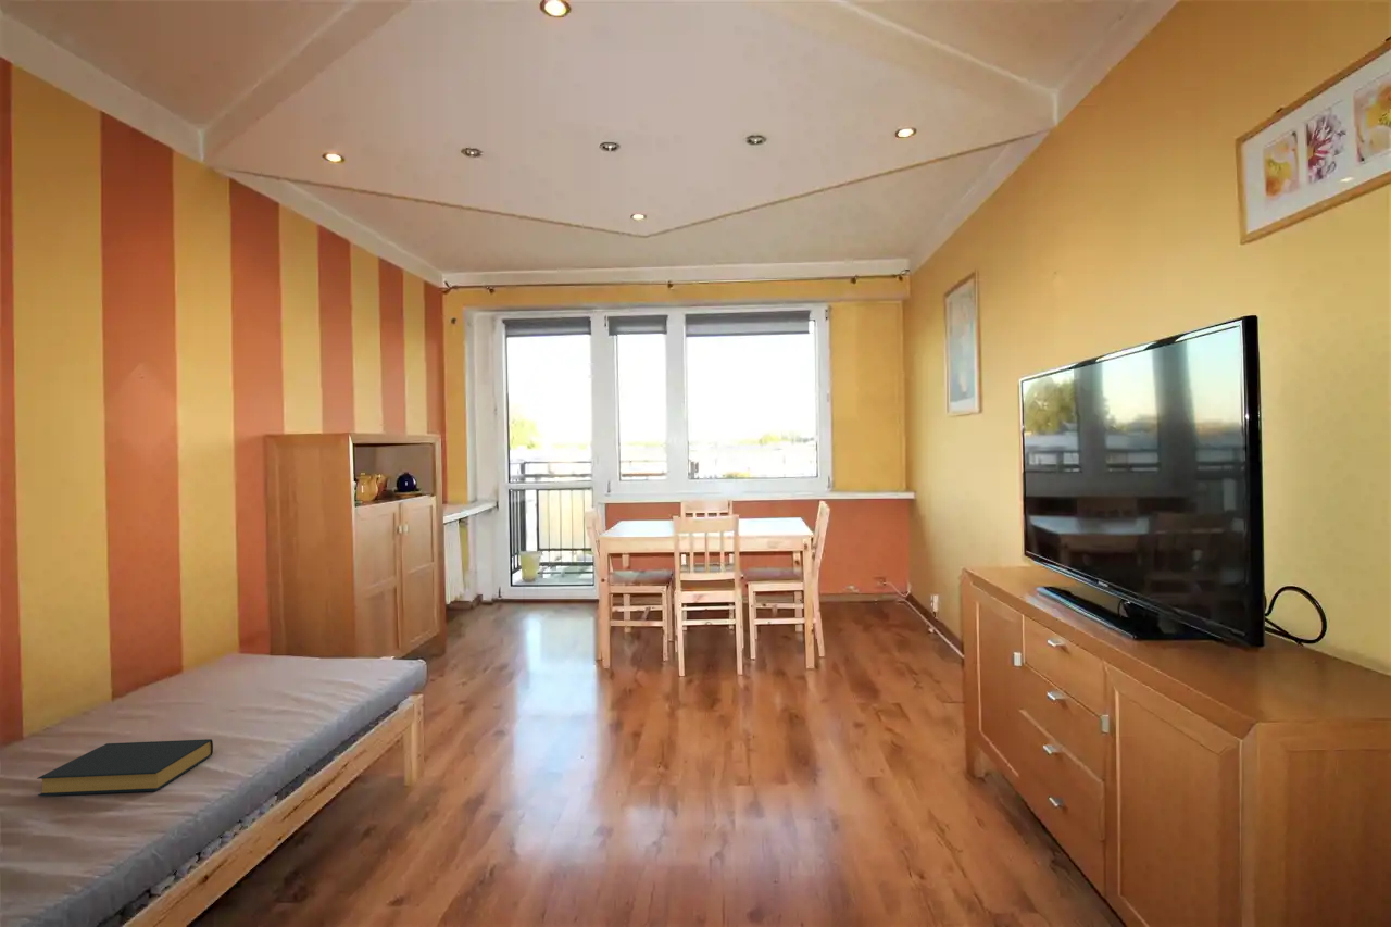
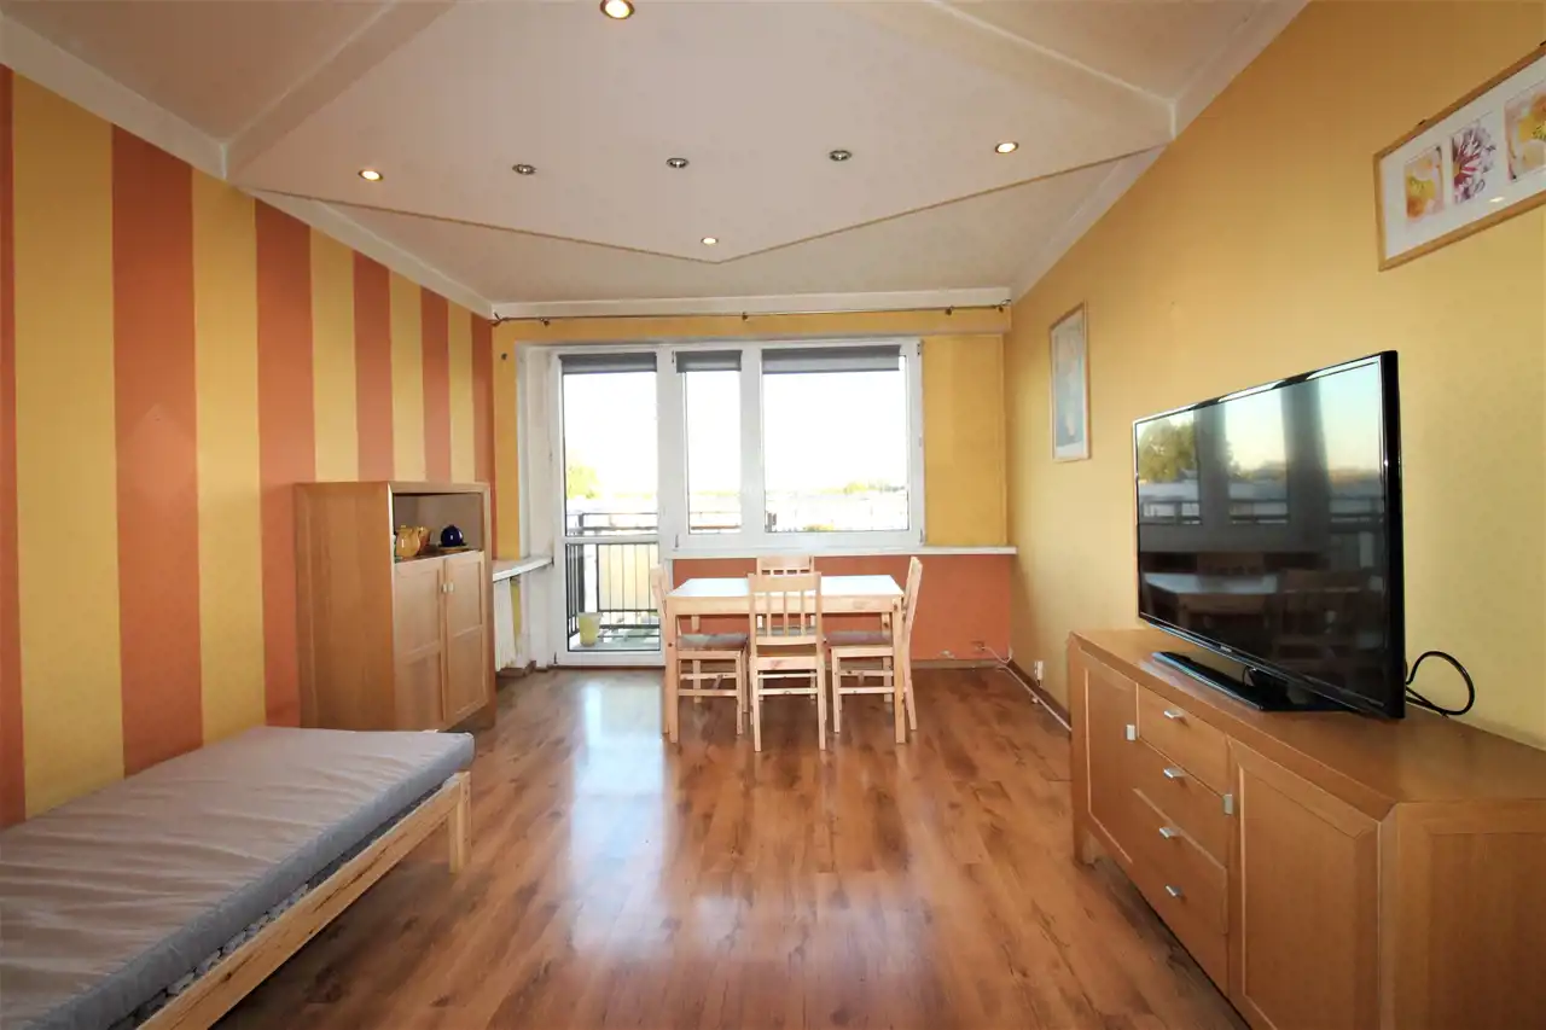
- hardback book (130, 765)
